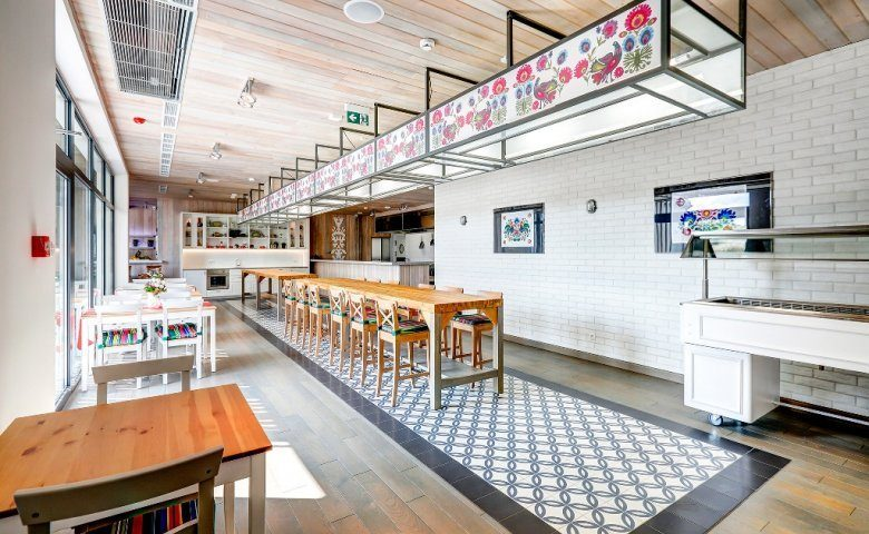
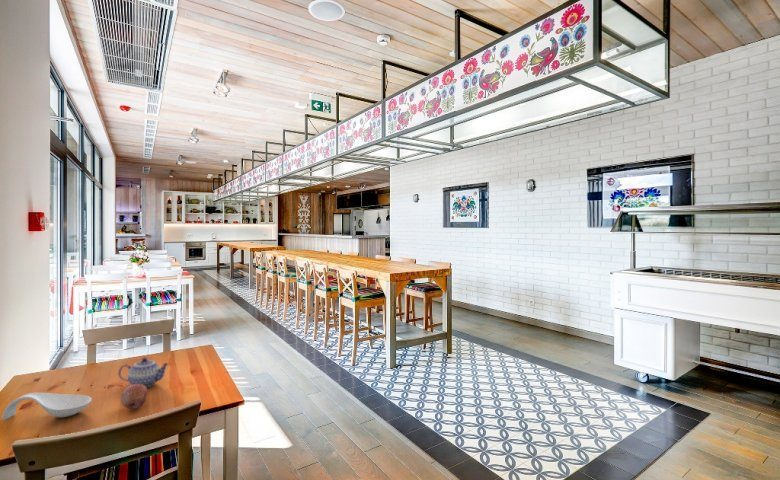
+ teapot (144, 371)
+ spoon rest (48, 404)
+ fruit (134, 396)
